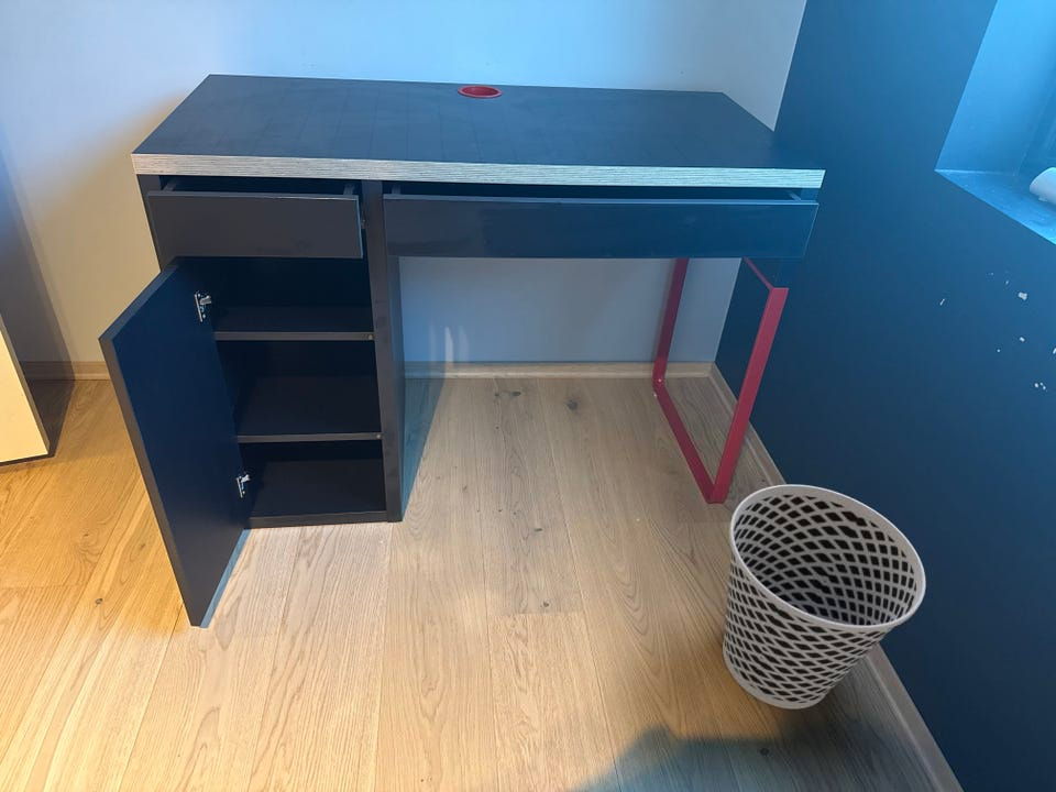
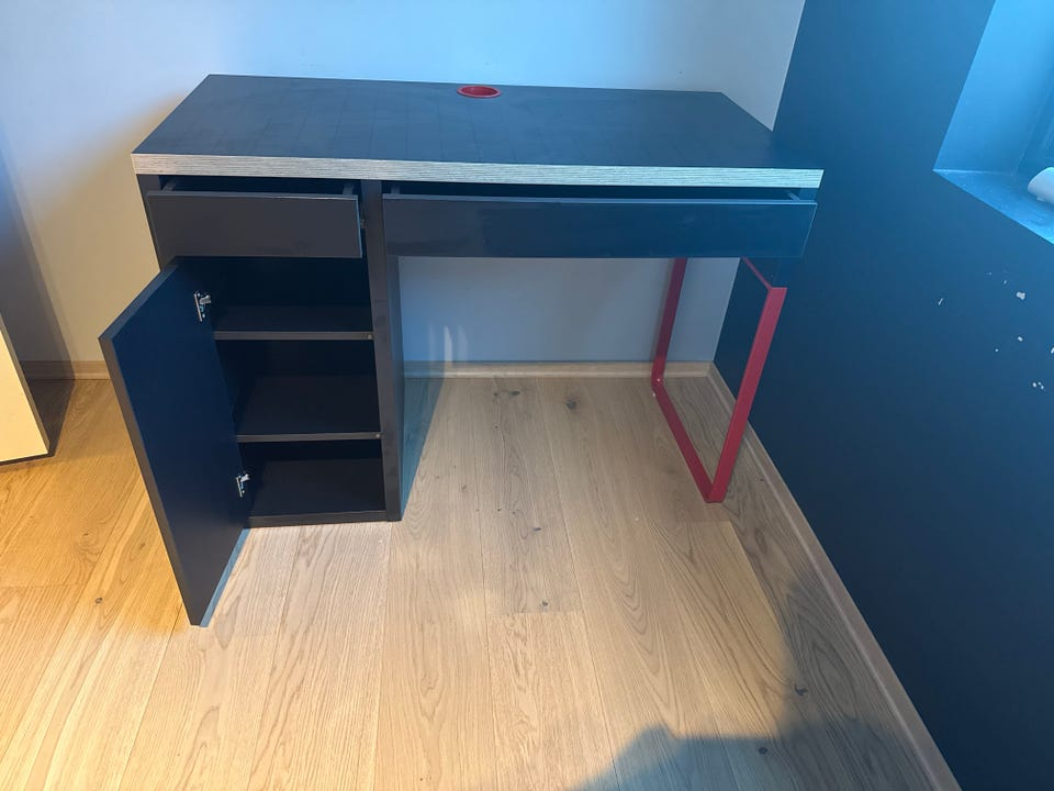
- wastebasket (799, 607)
